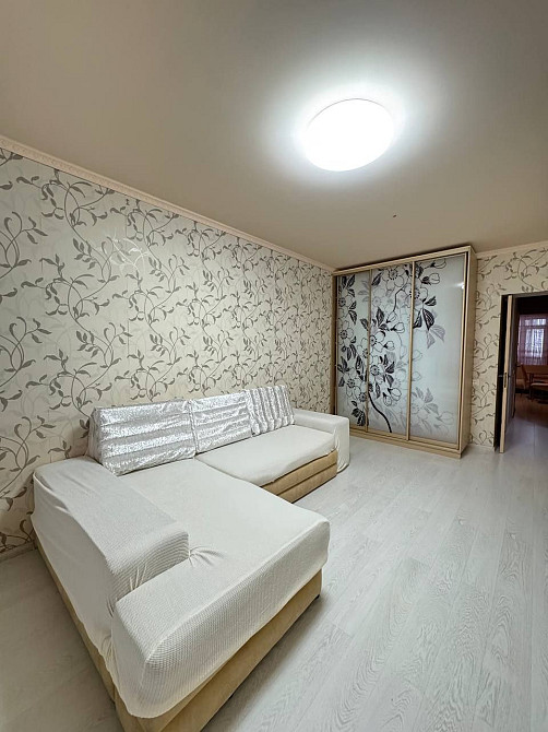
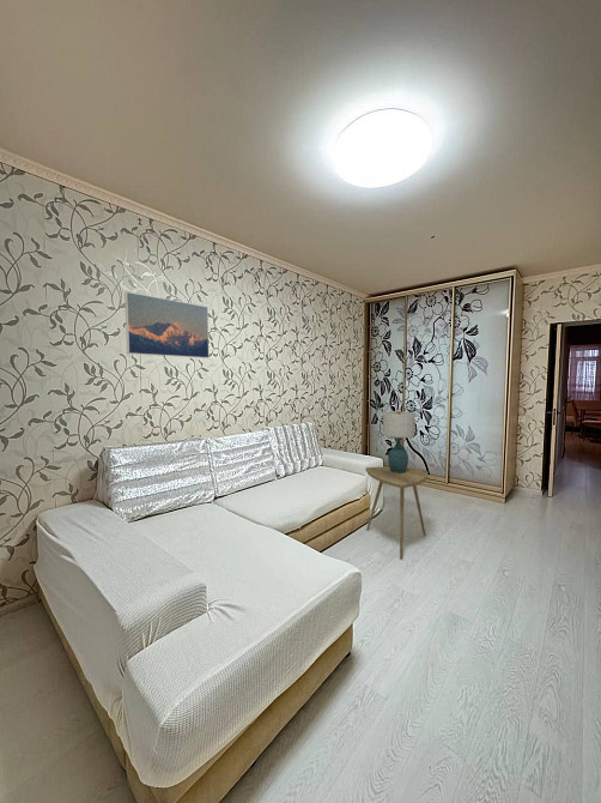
+ table lamp (397, 441)
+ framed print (170, 327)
+ side table (400, 506)
